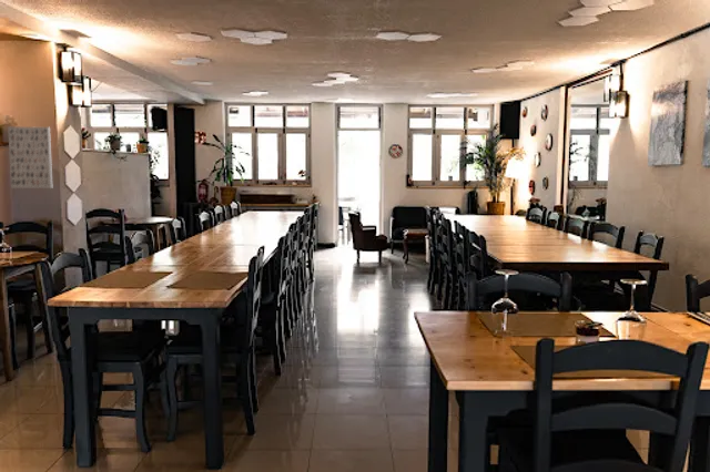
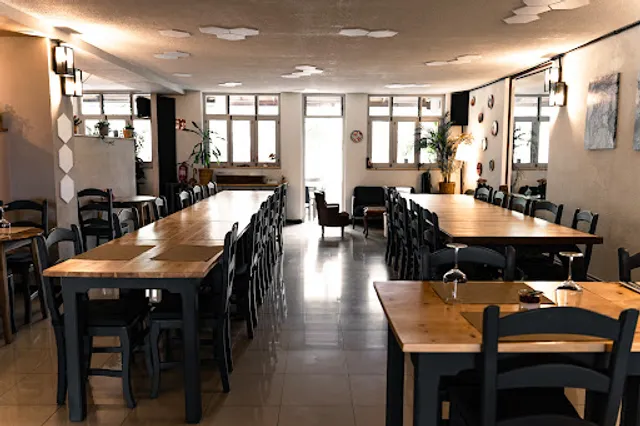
- wall art (30, 157)
